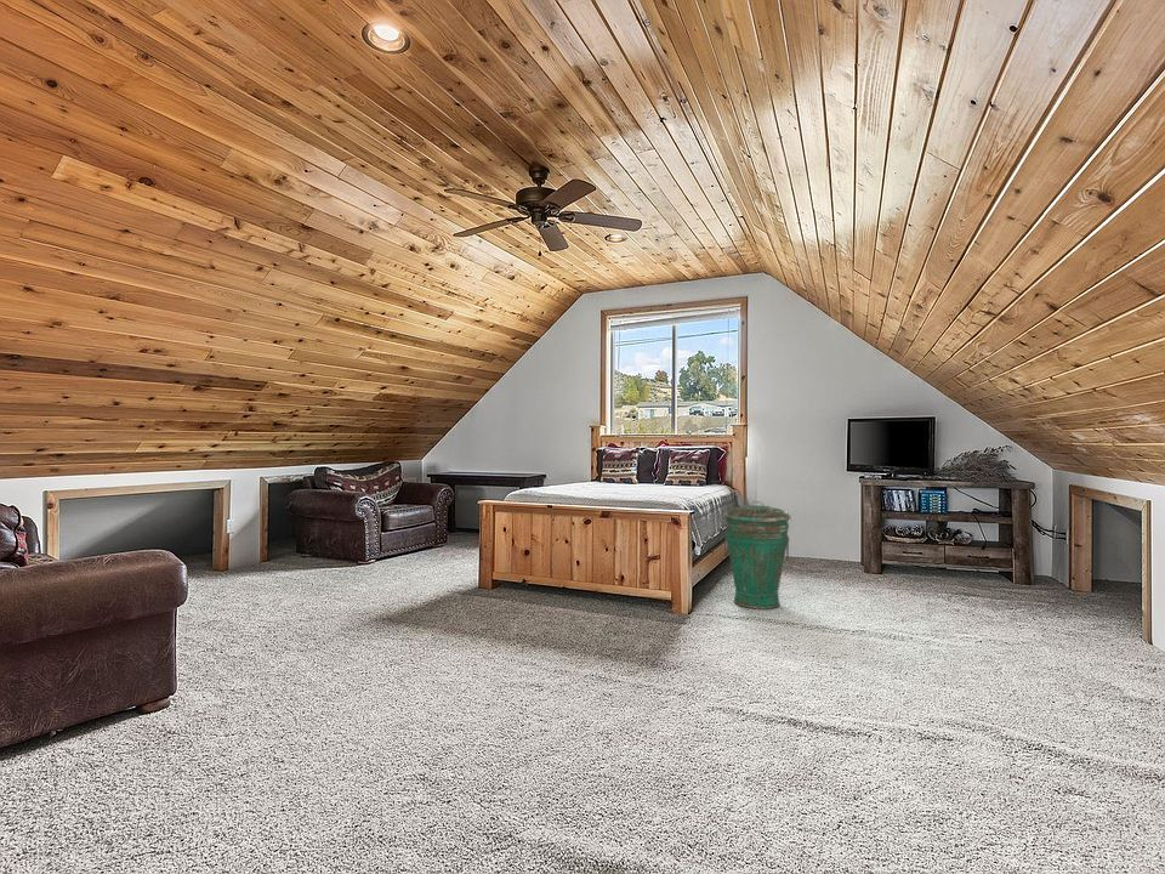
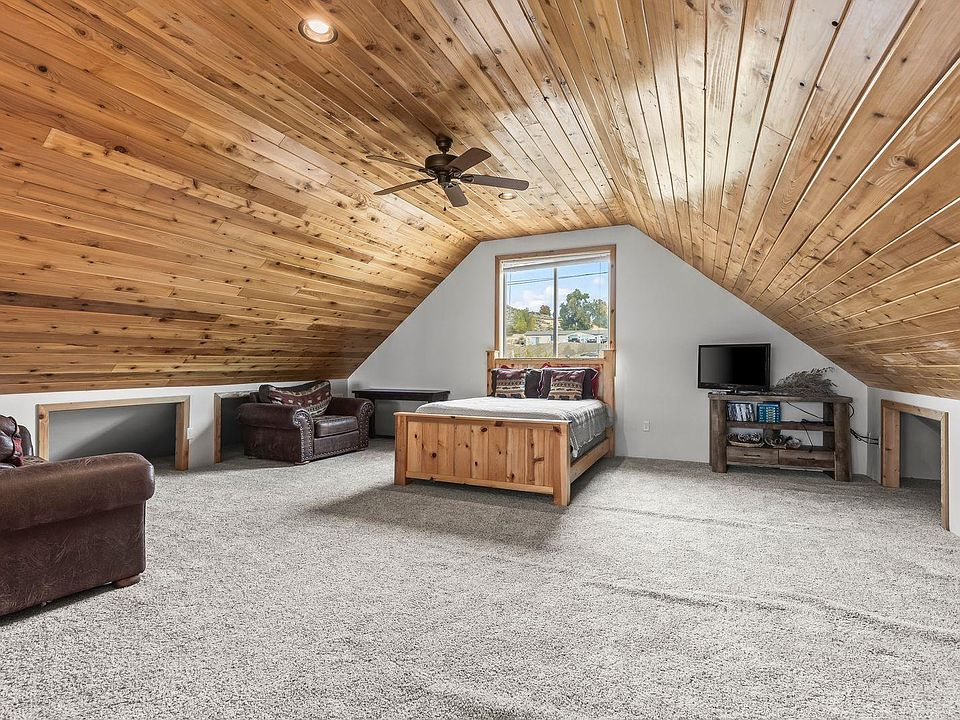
- trash can (756, 552)
